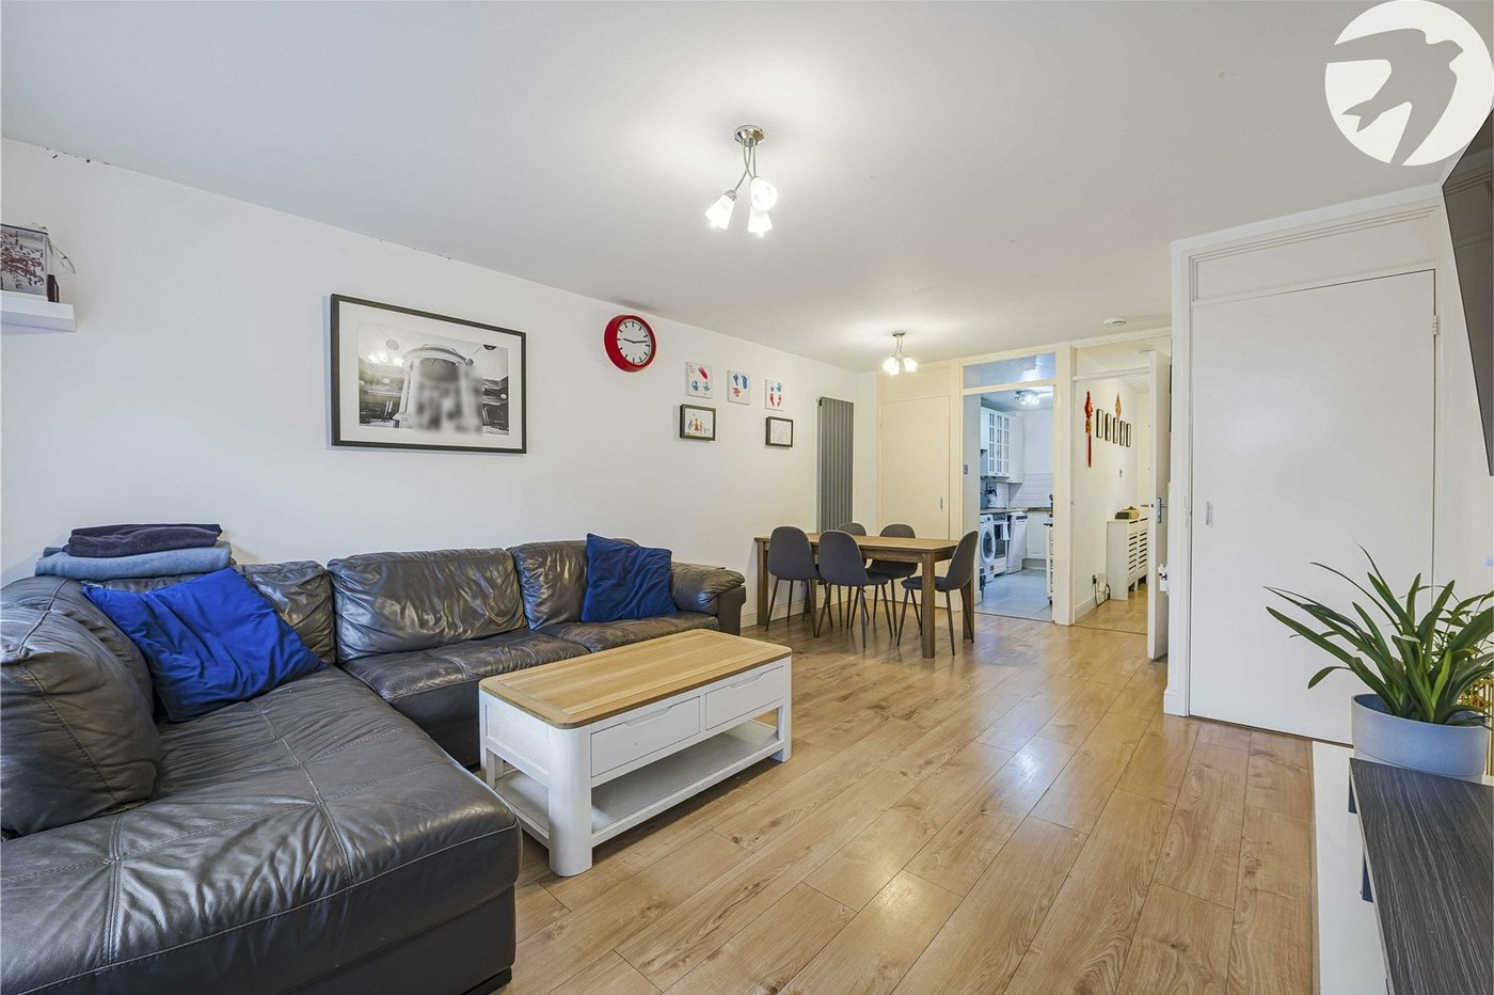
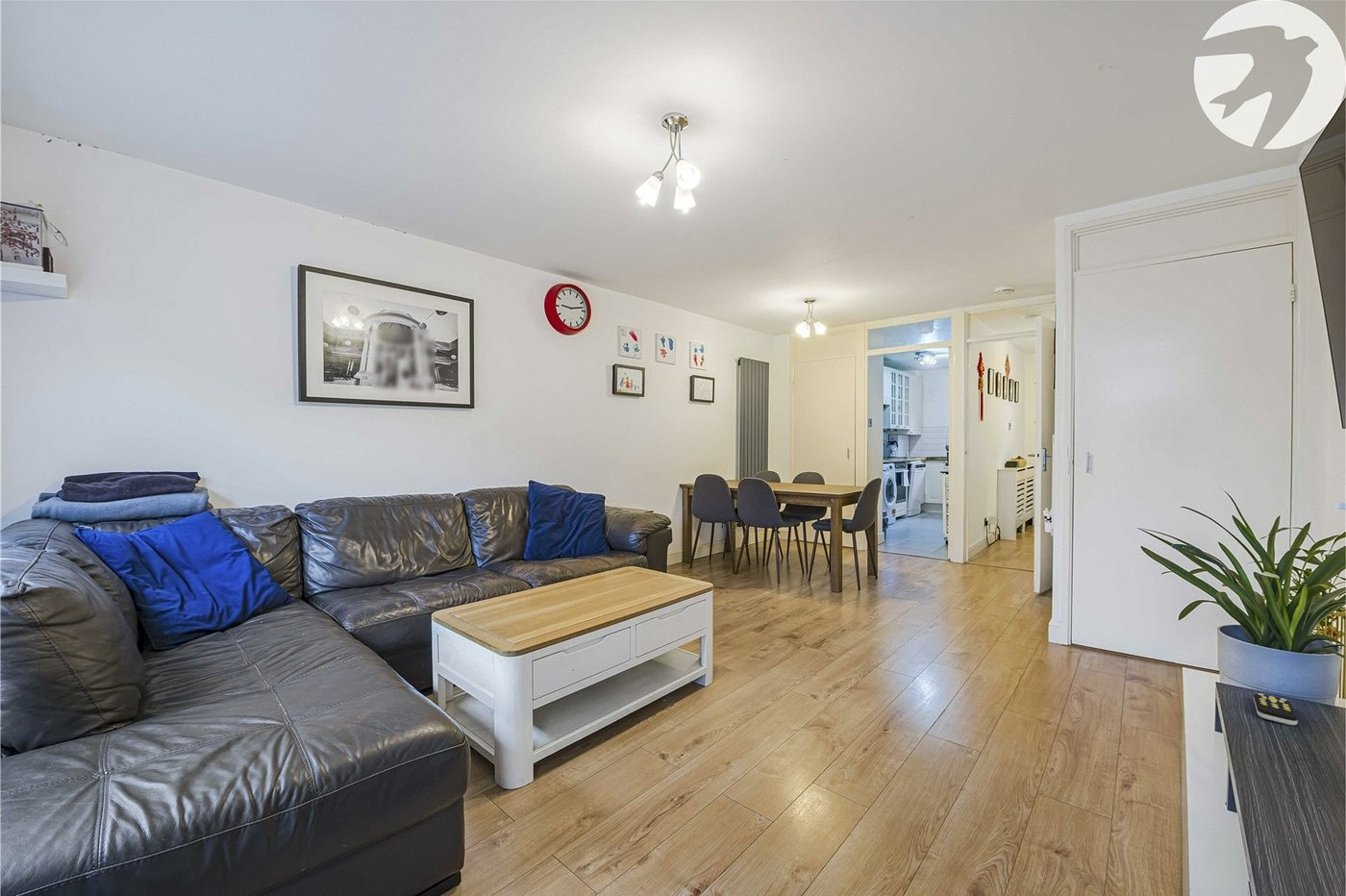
+ remote control (1274, 708)
